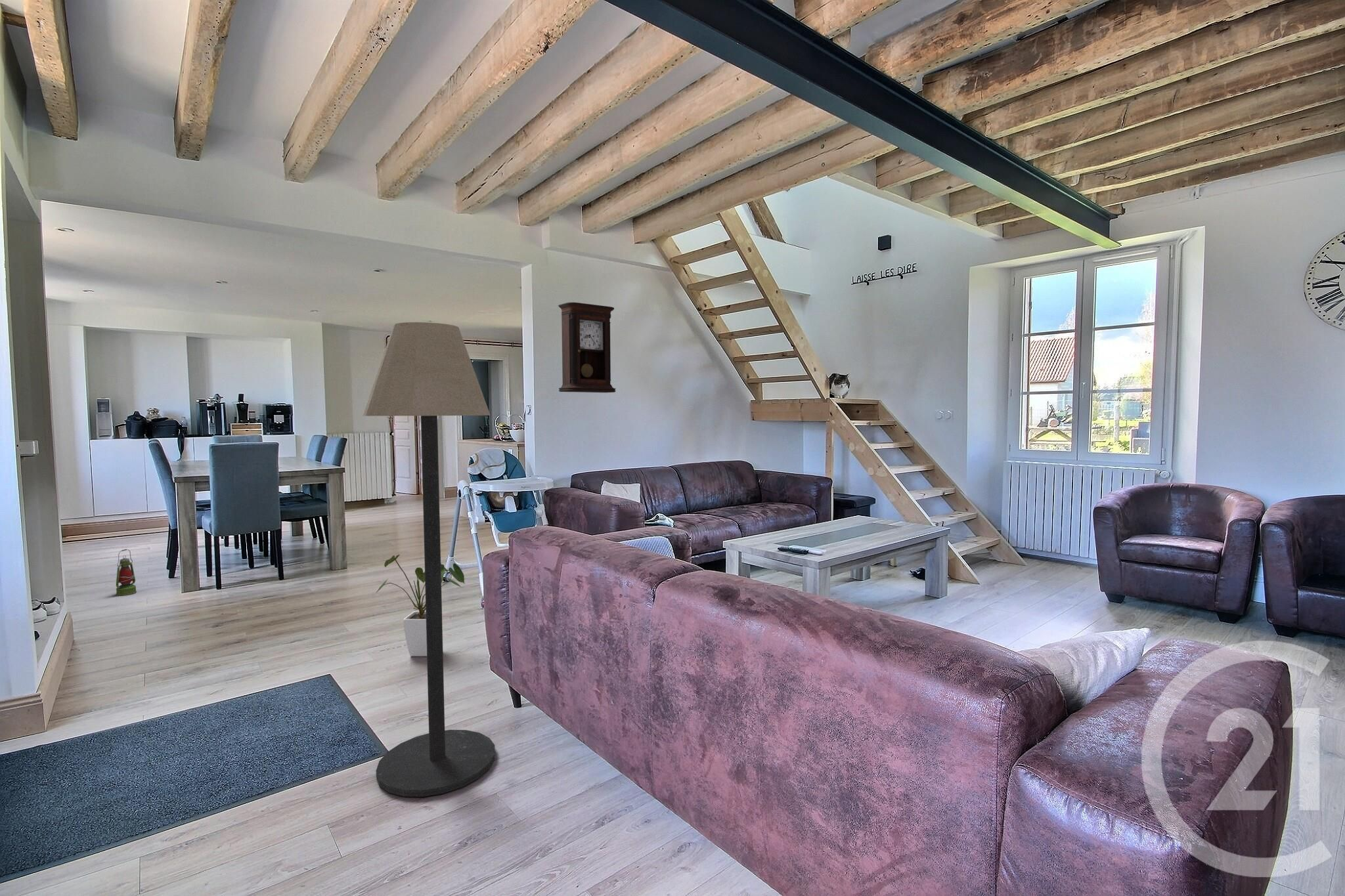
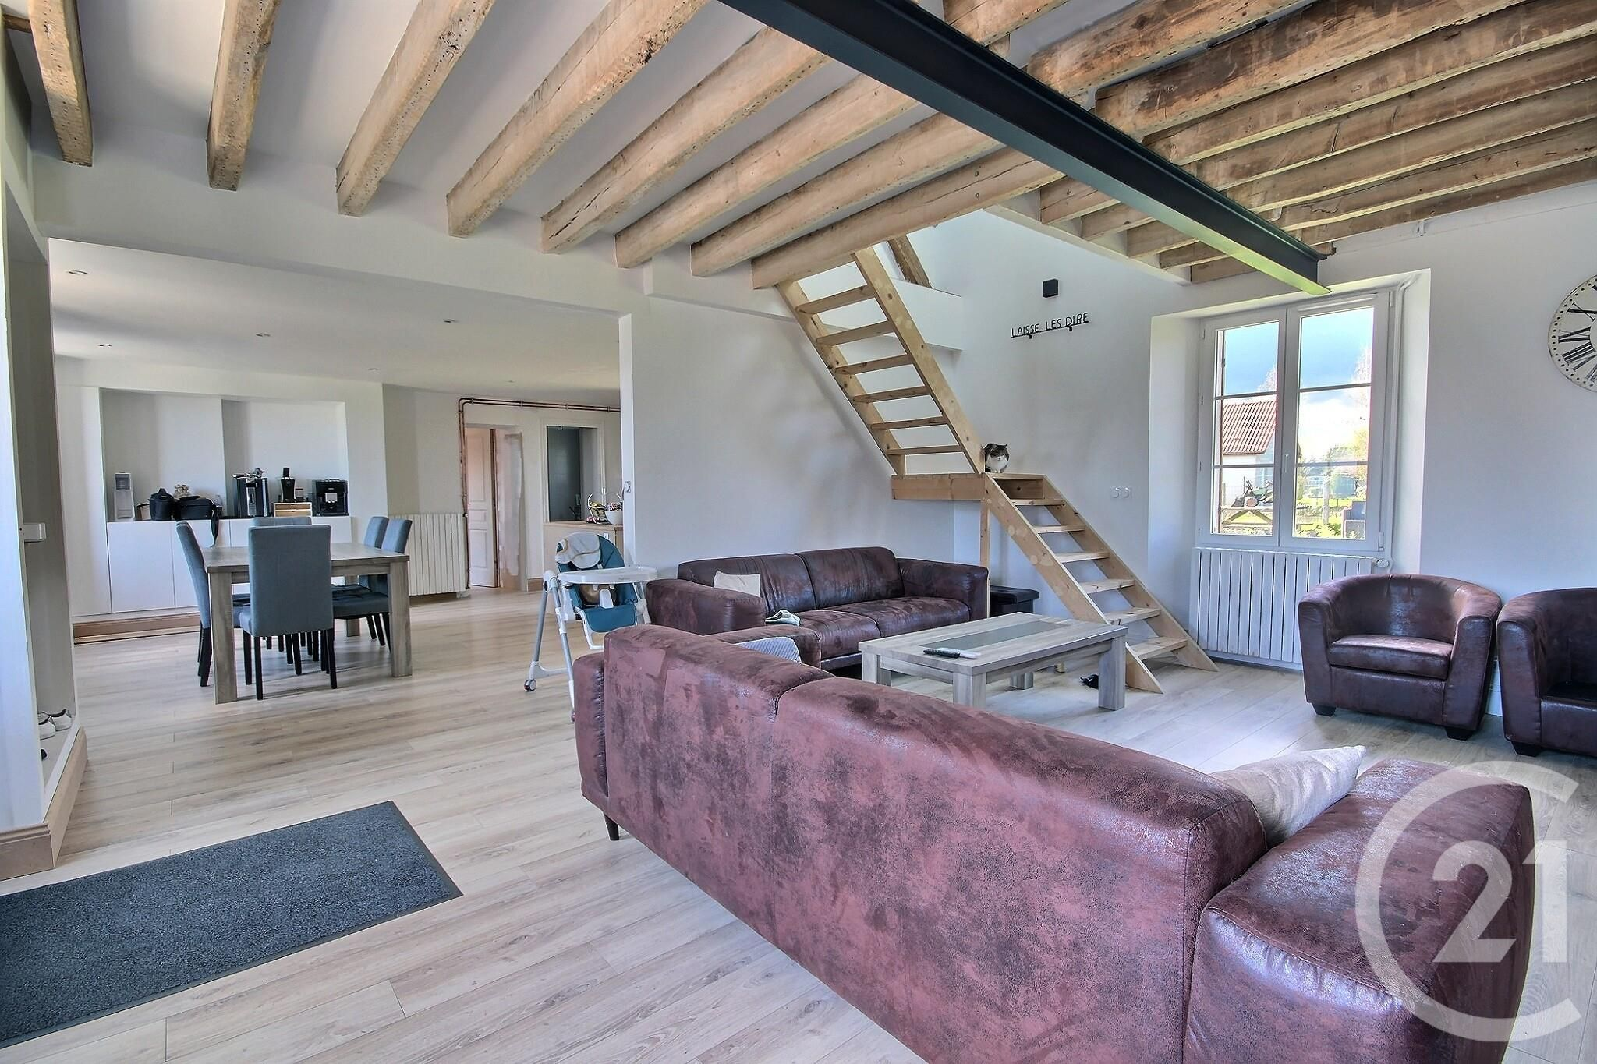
- pendulum clock (588, 349)
- lantern (125, 571)
- floor lamp (432, 549)
- house plant (419, 607)
